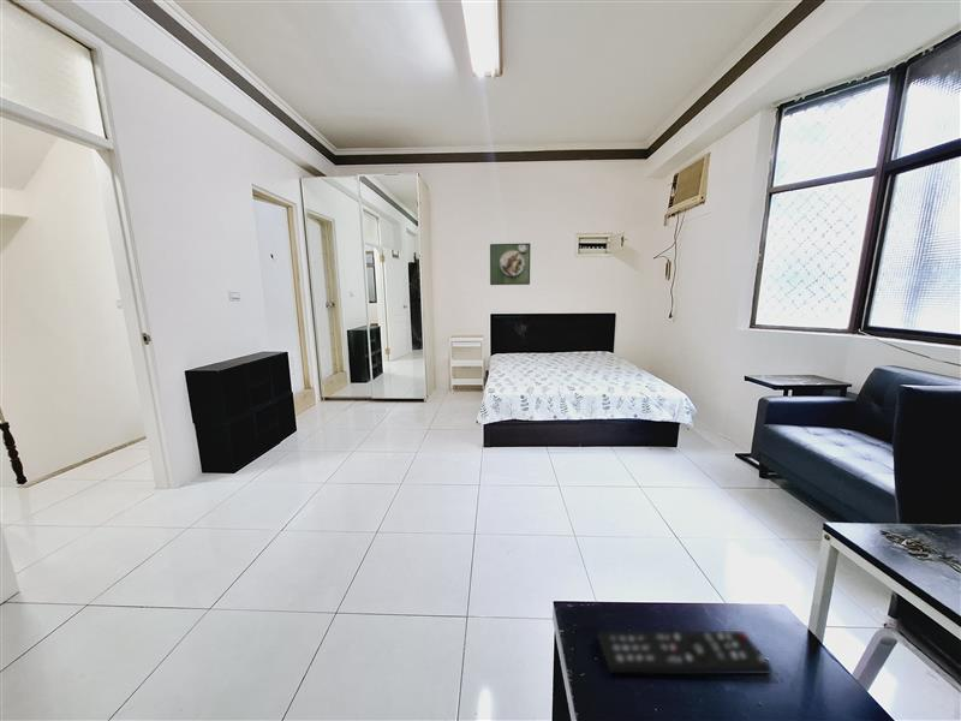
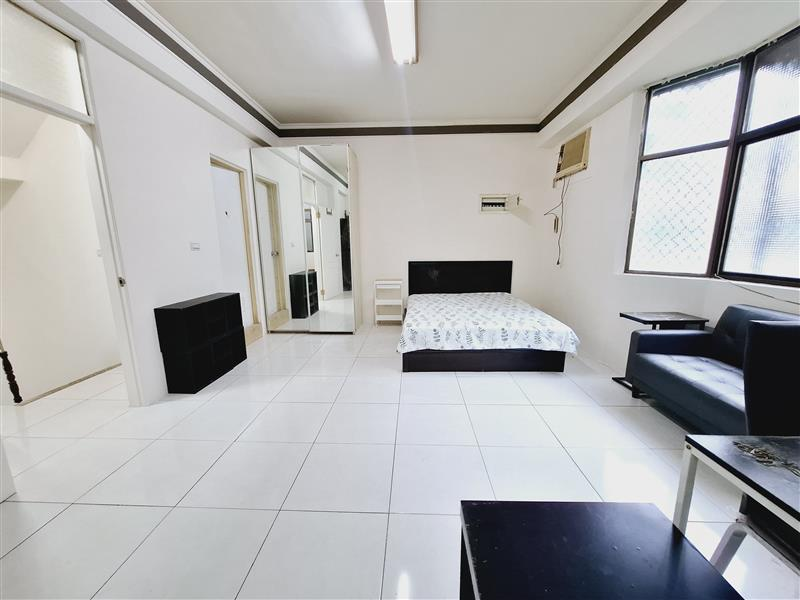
- remote control (680, 650)
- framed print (509, 264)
